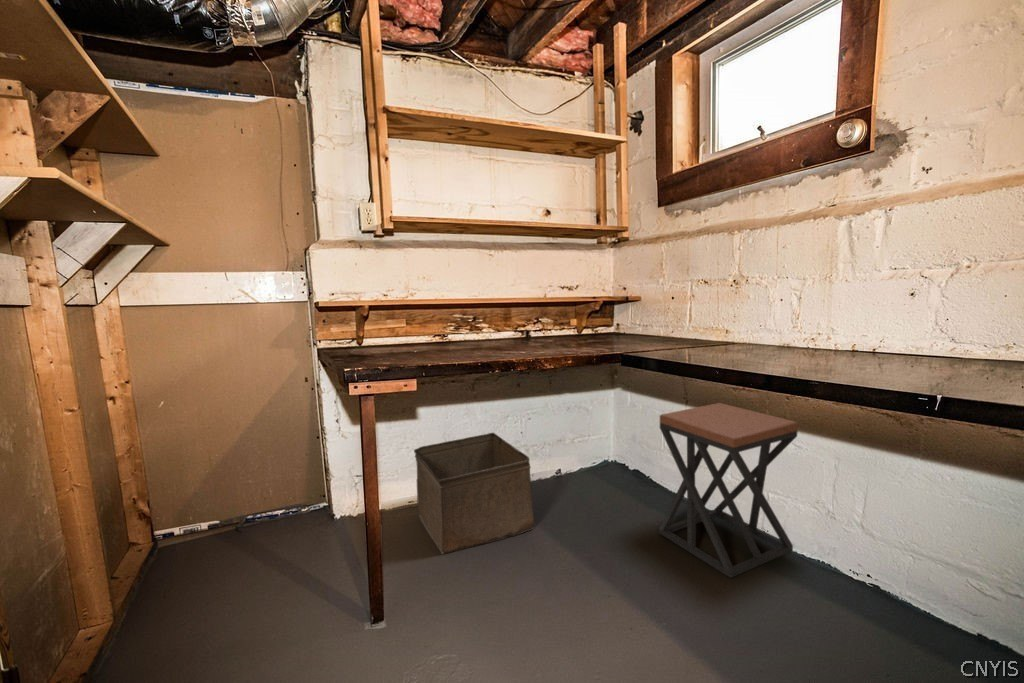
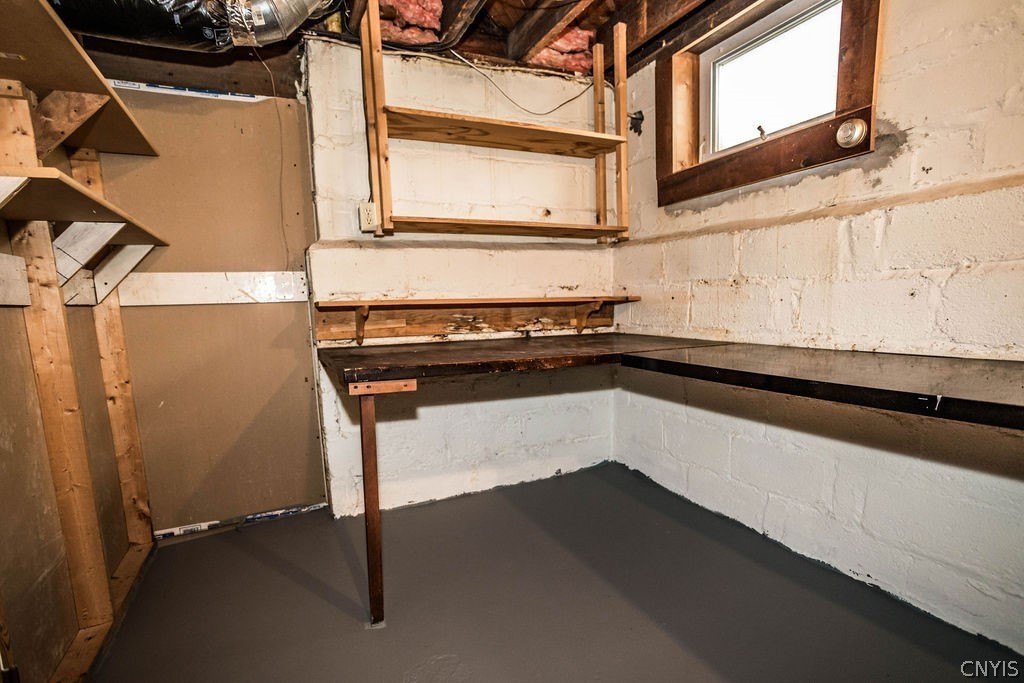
- stool (723, 481)
- storage bin (471, 486)
